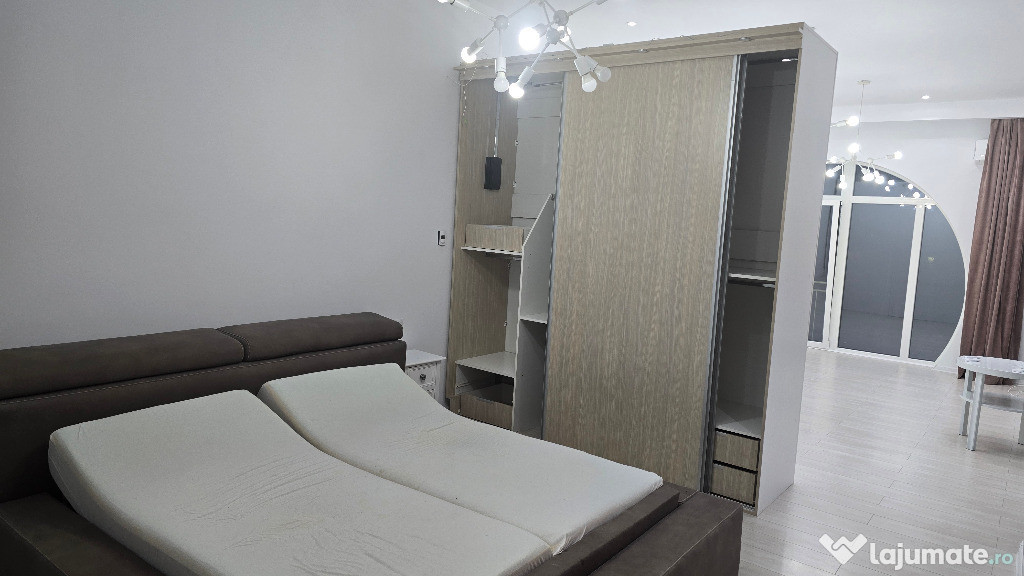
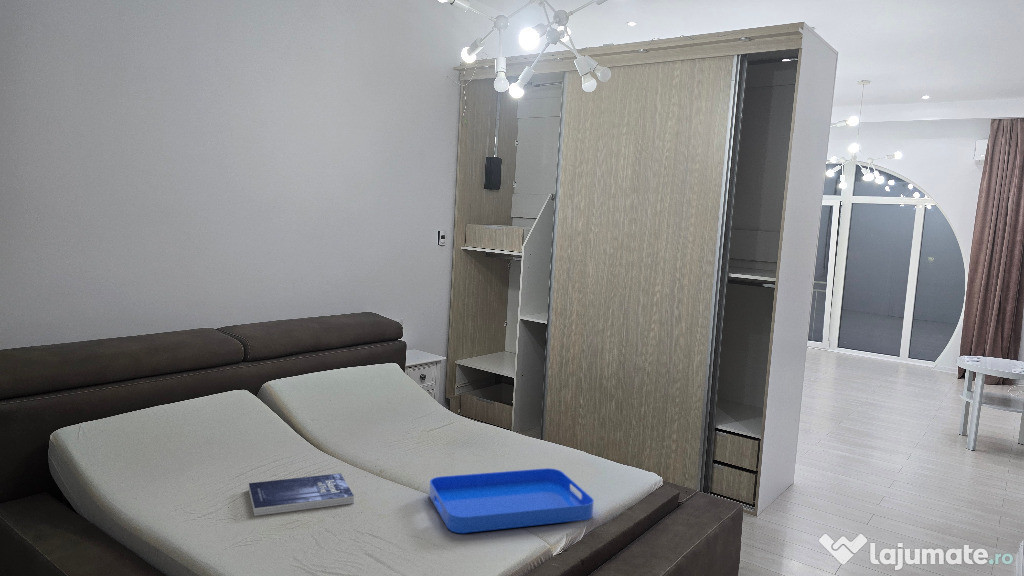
+ serving tray (509, 497)
+ book (300, 493)
